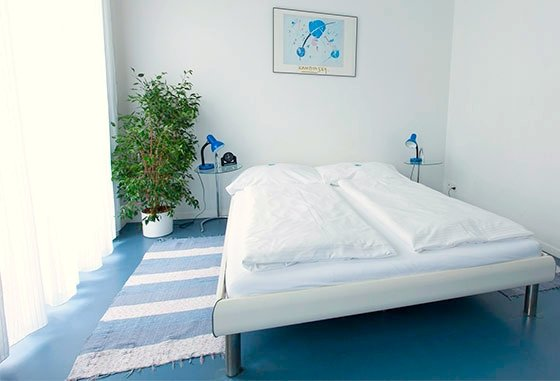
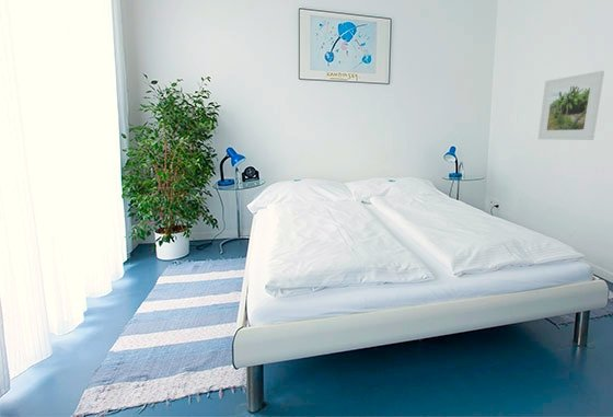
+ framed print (567, 108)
